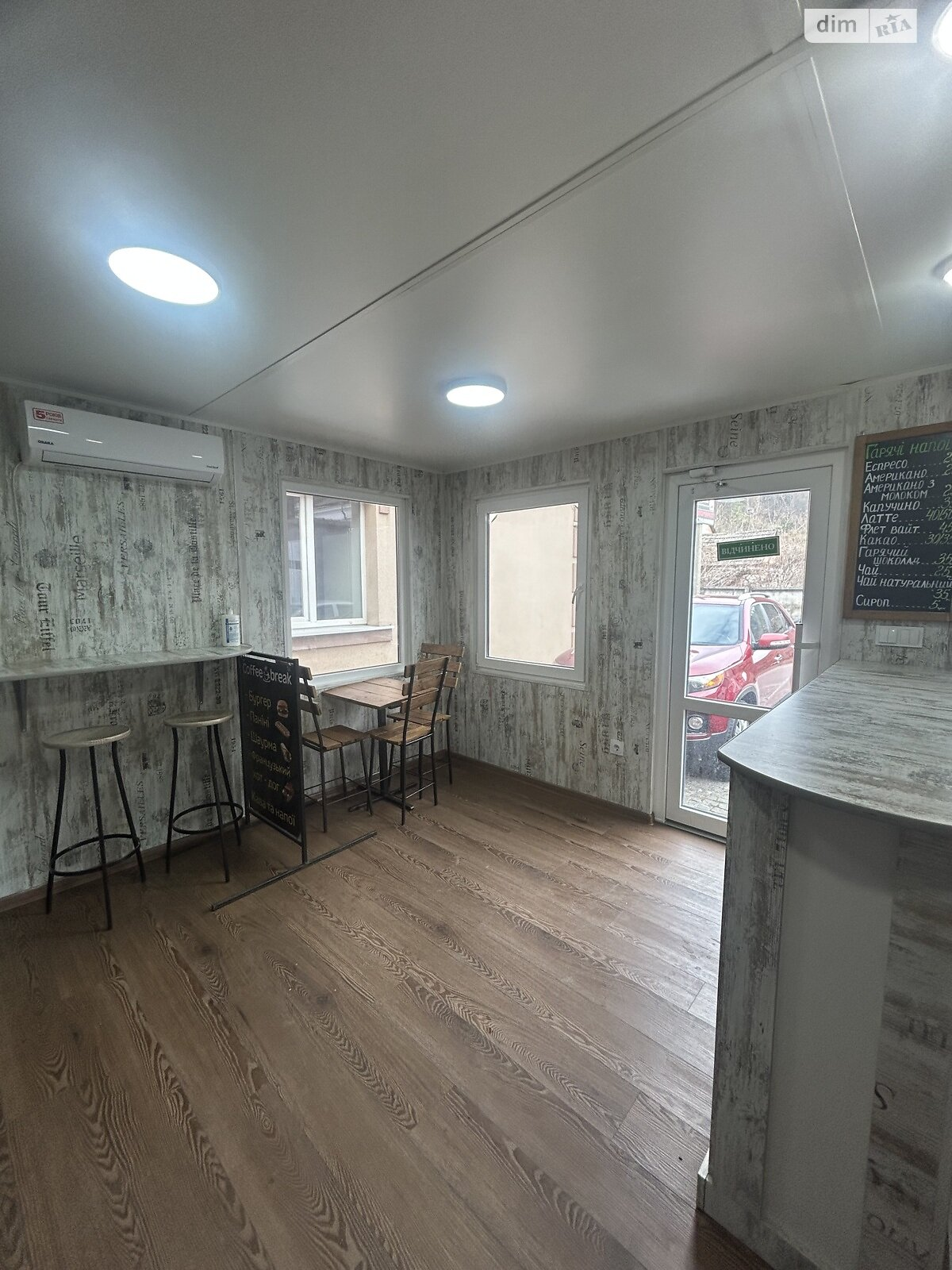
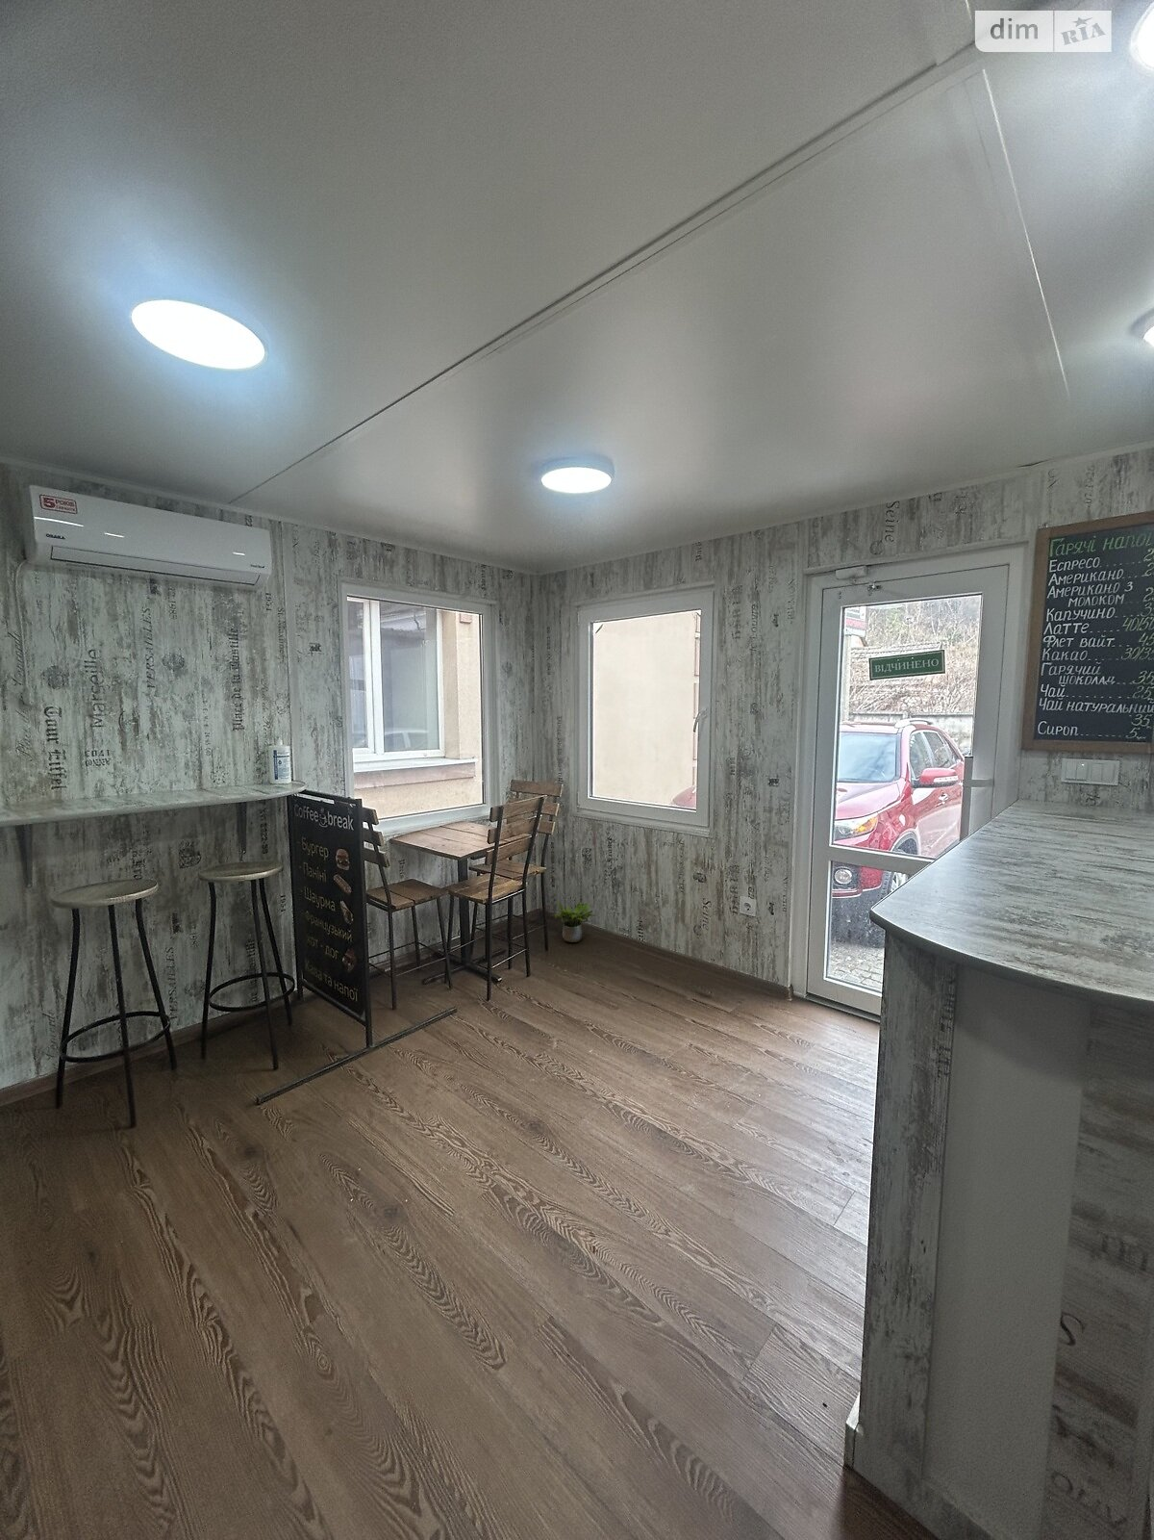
+ potted plant (573, 922)
